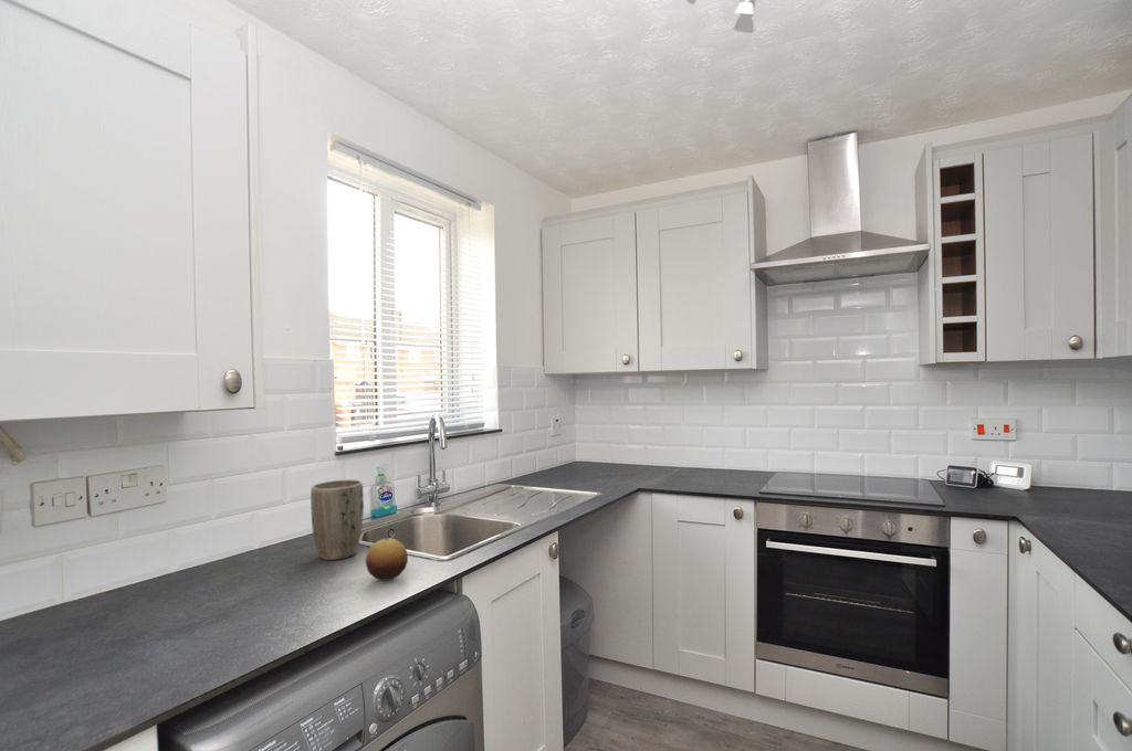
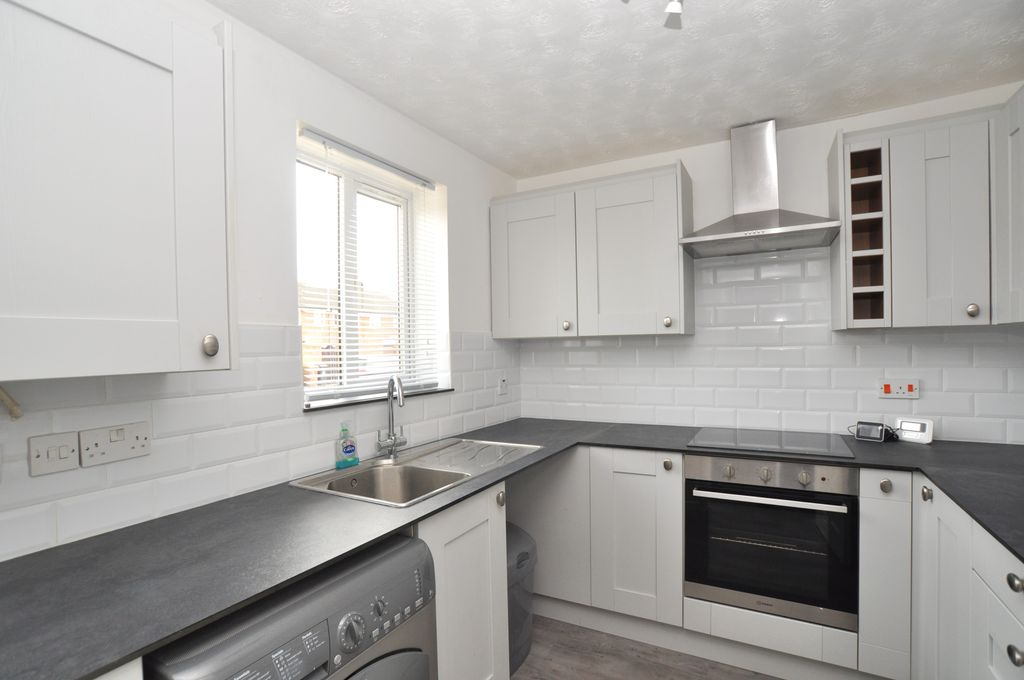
- fruit (387, 559)
- plant pot (337, 519)
